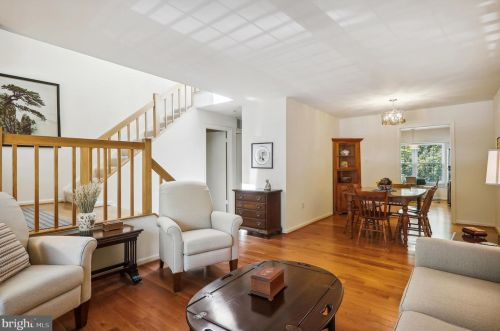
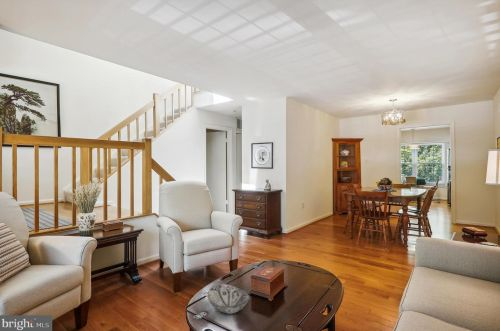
+ decorative bowl (228, 301)
